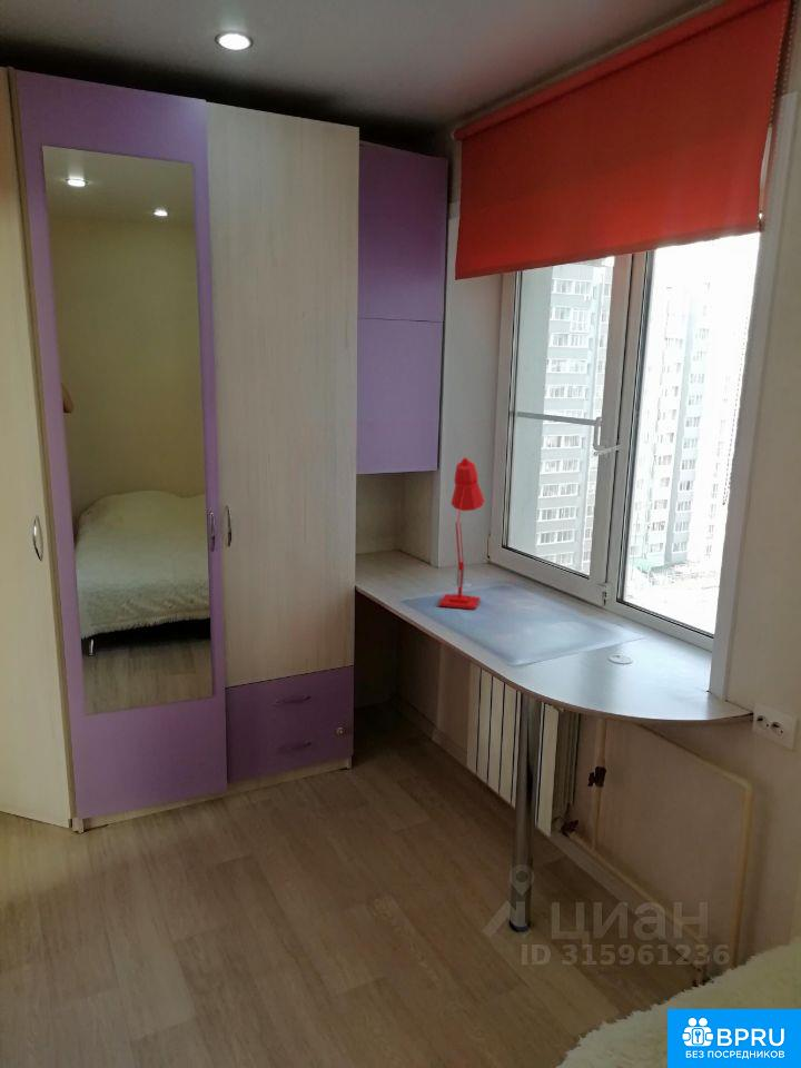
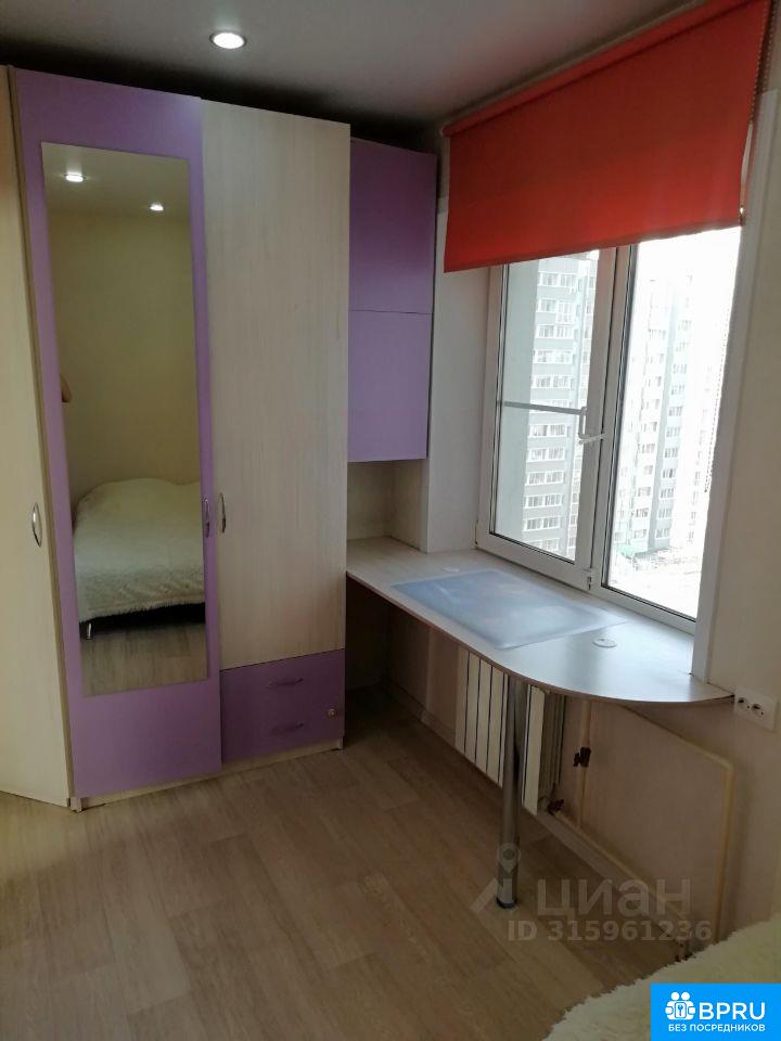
- desk lamp (461, 530)
